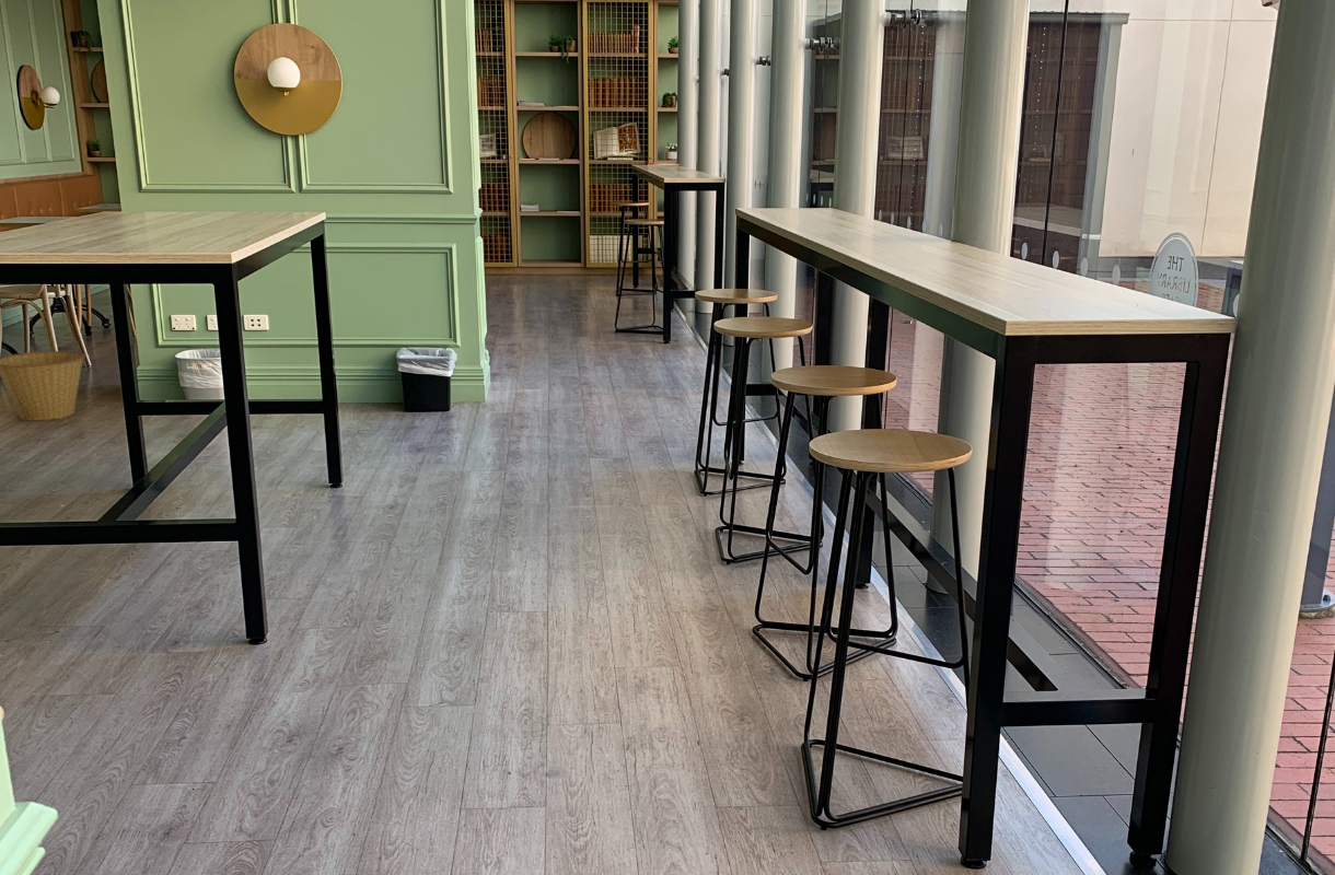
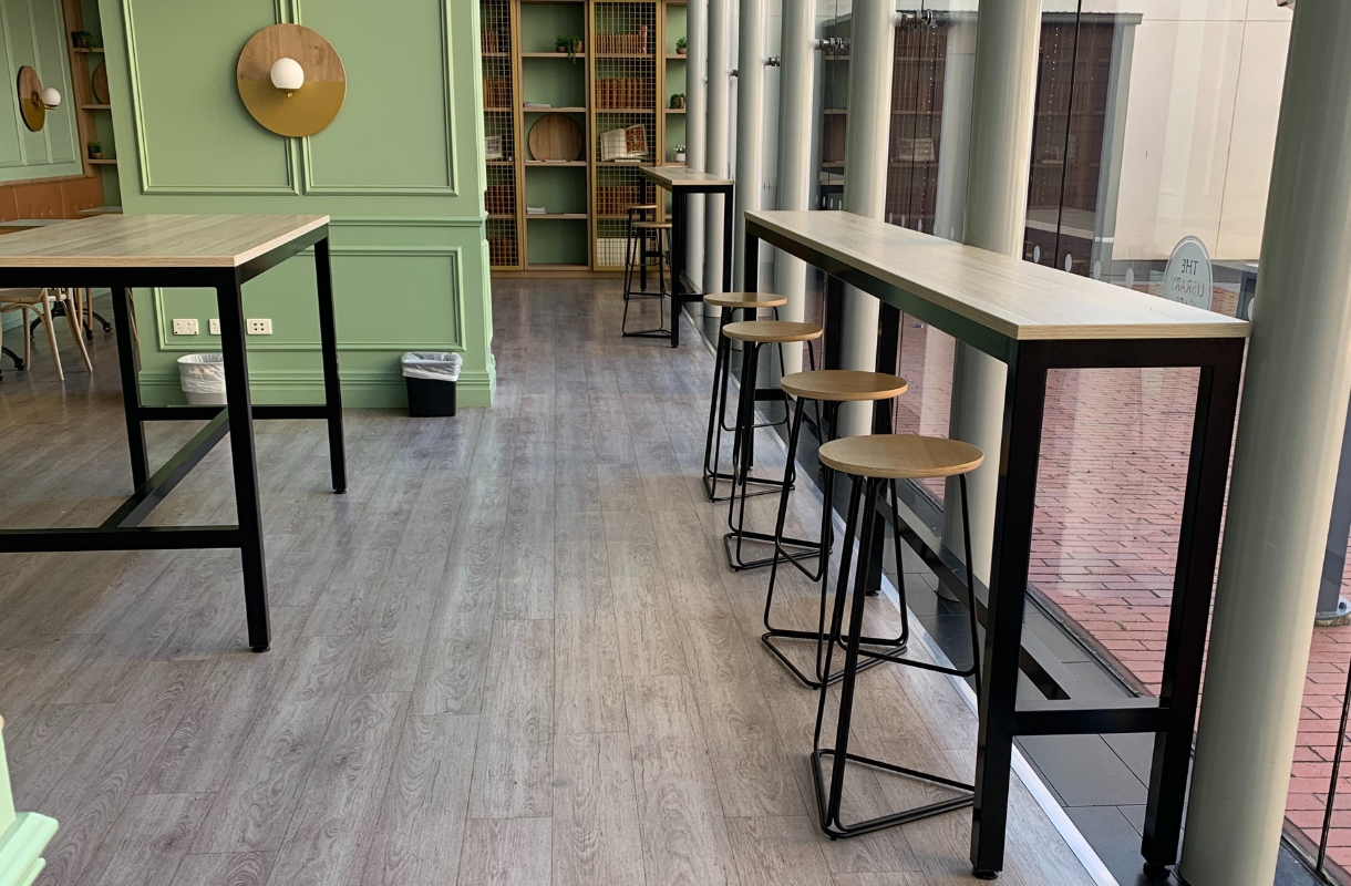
- basket (43, 386)
